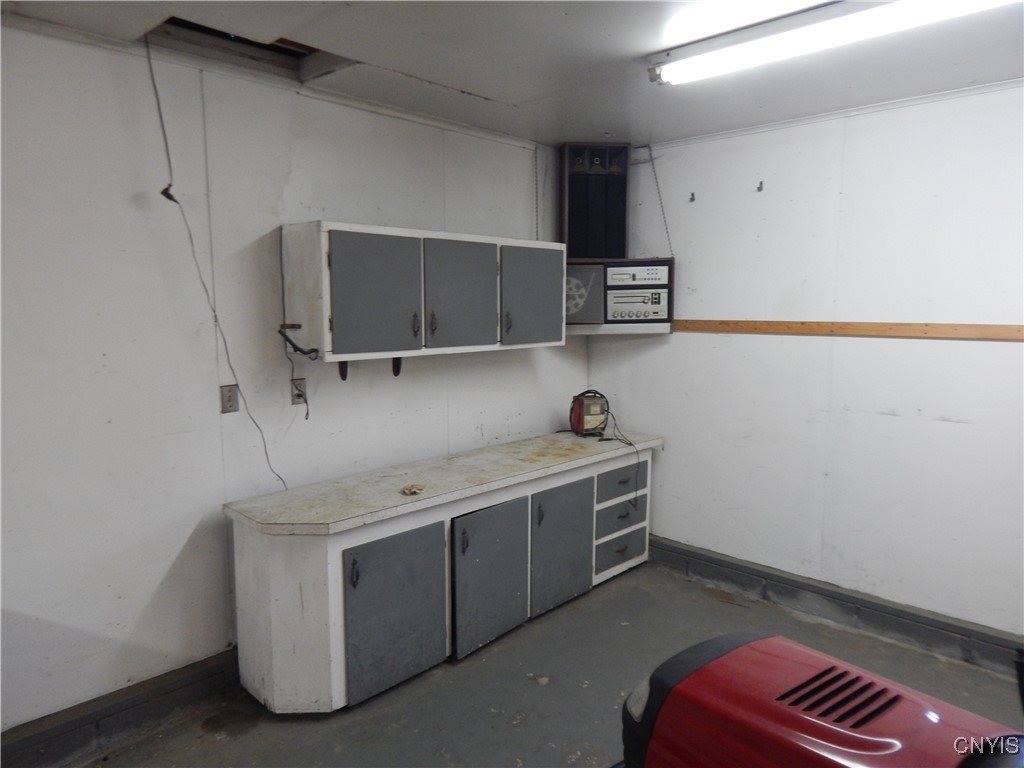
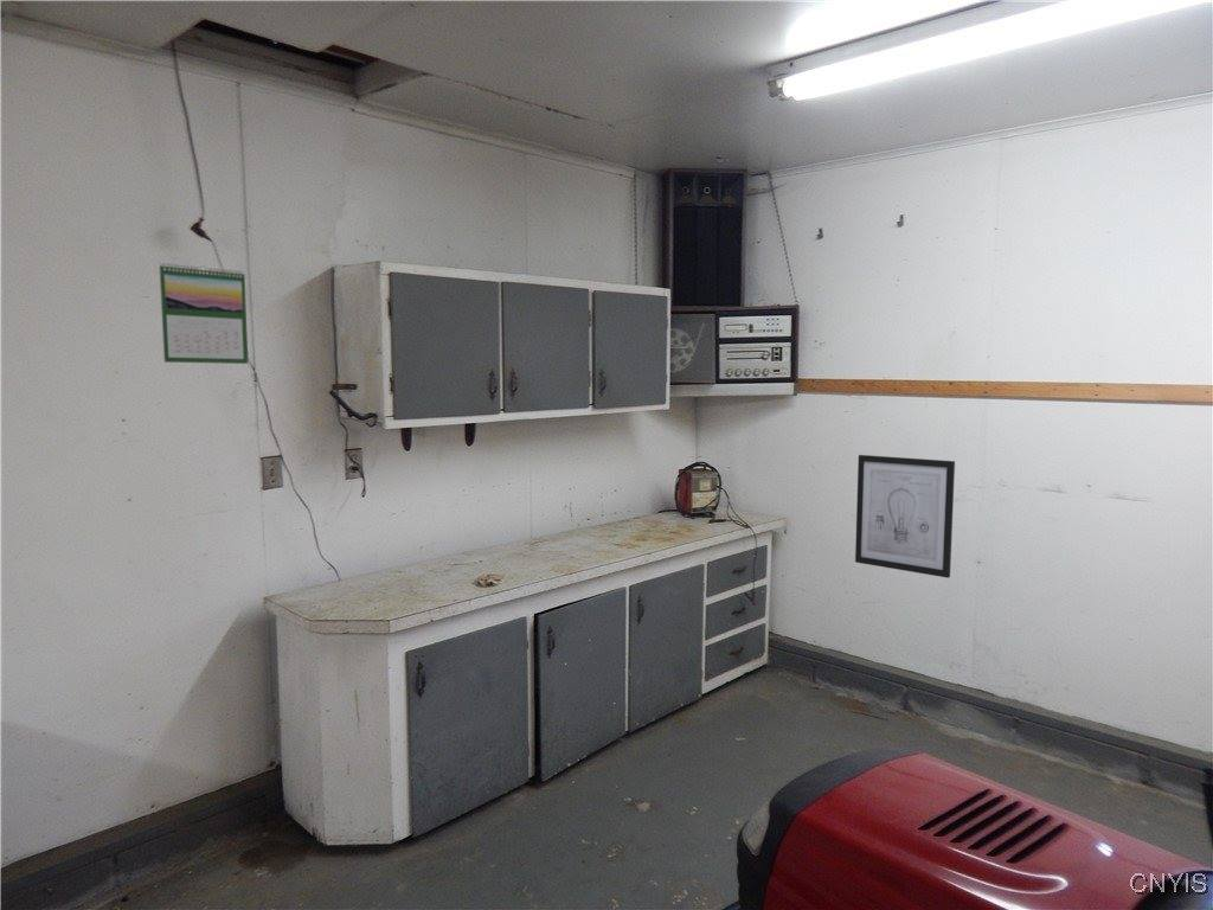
+ wall art (903, 513)
+ calendar (205, 314)
